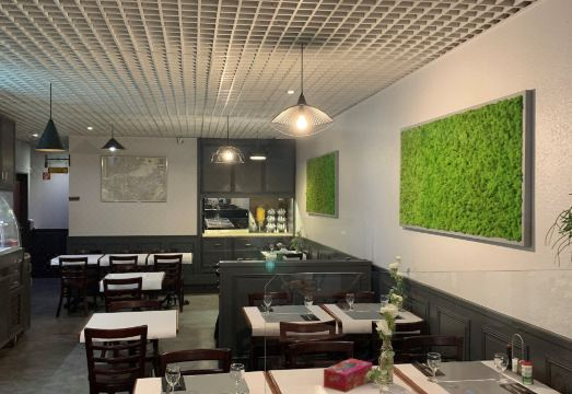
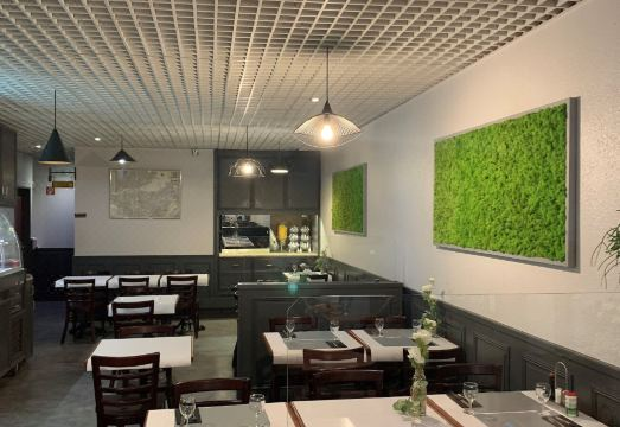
- tissue box (348, 374)
